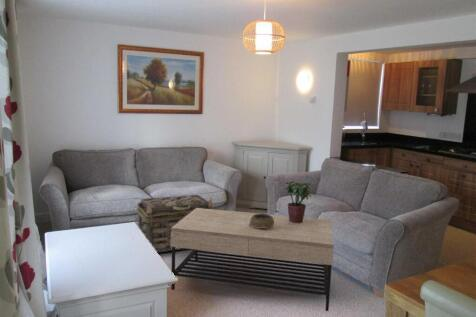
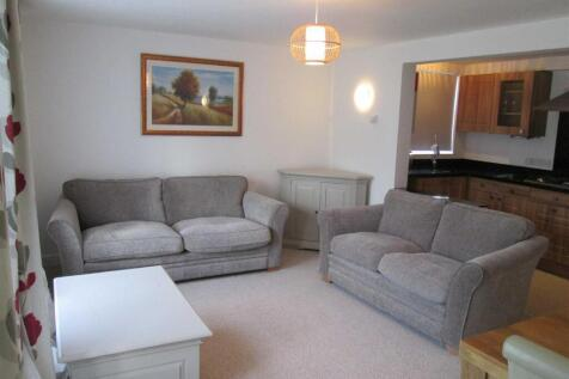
- decorative bowl (262, 221)
- potted plant (295, 200)
- coffee table (254, 253)
- basket (176, 220)
